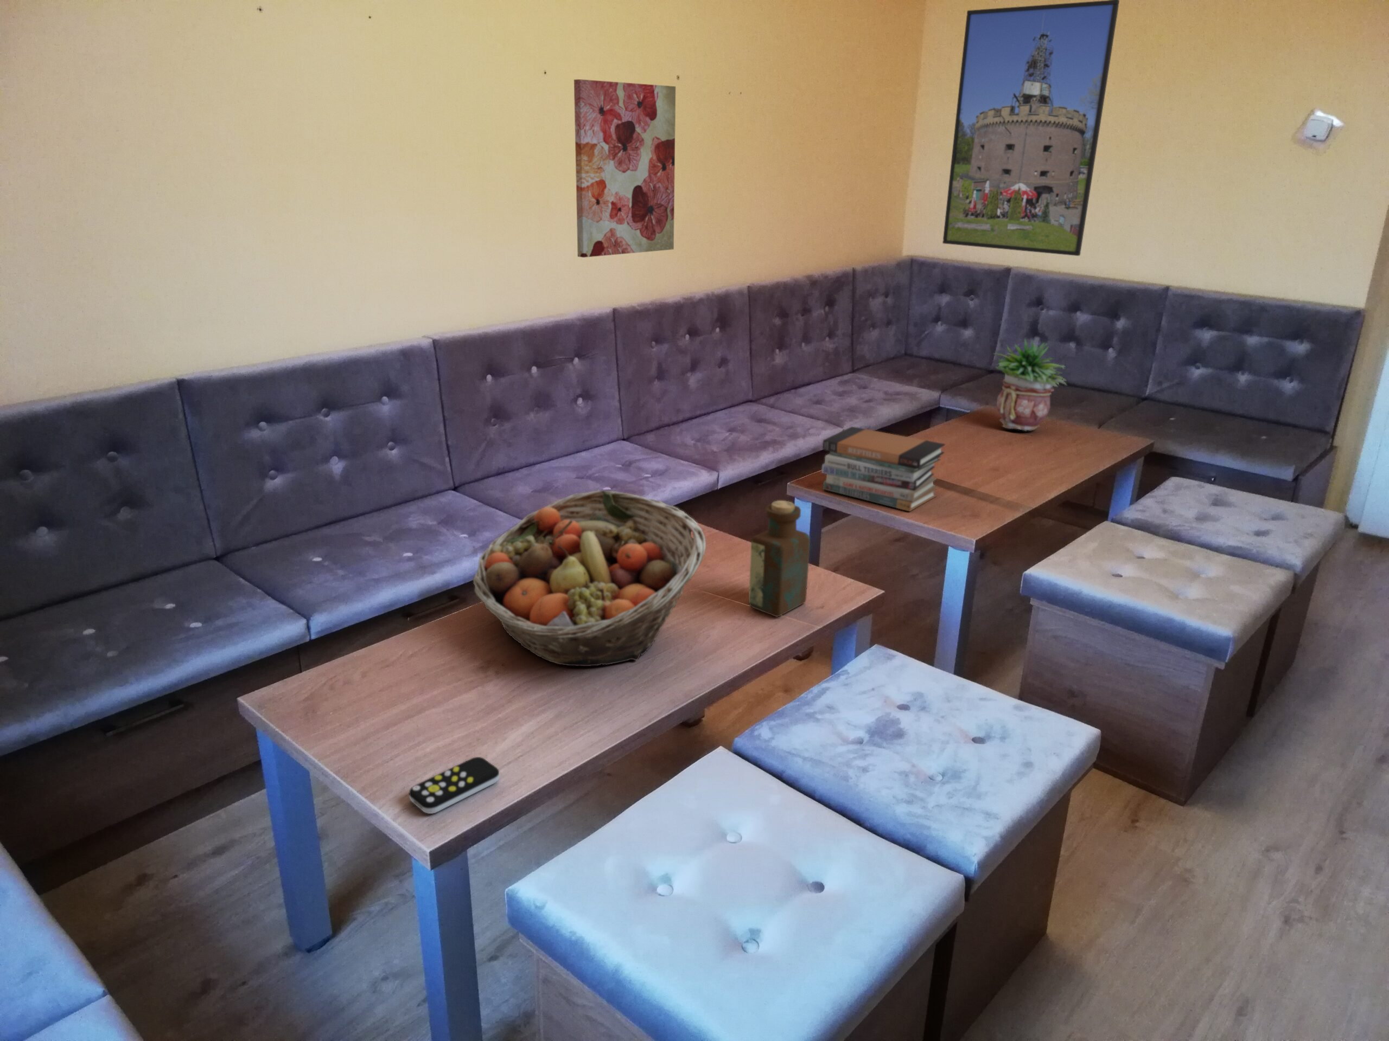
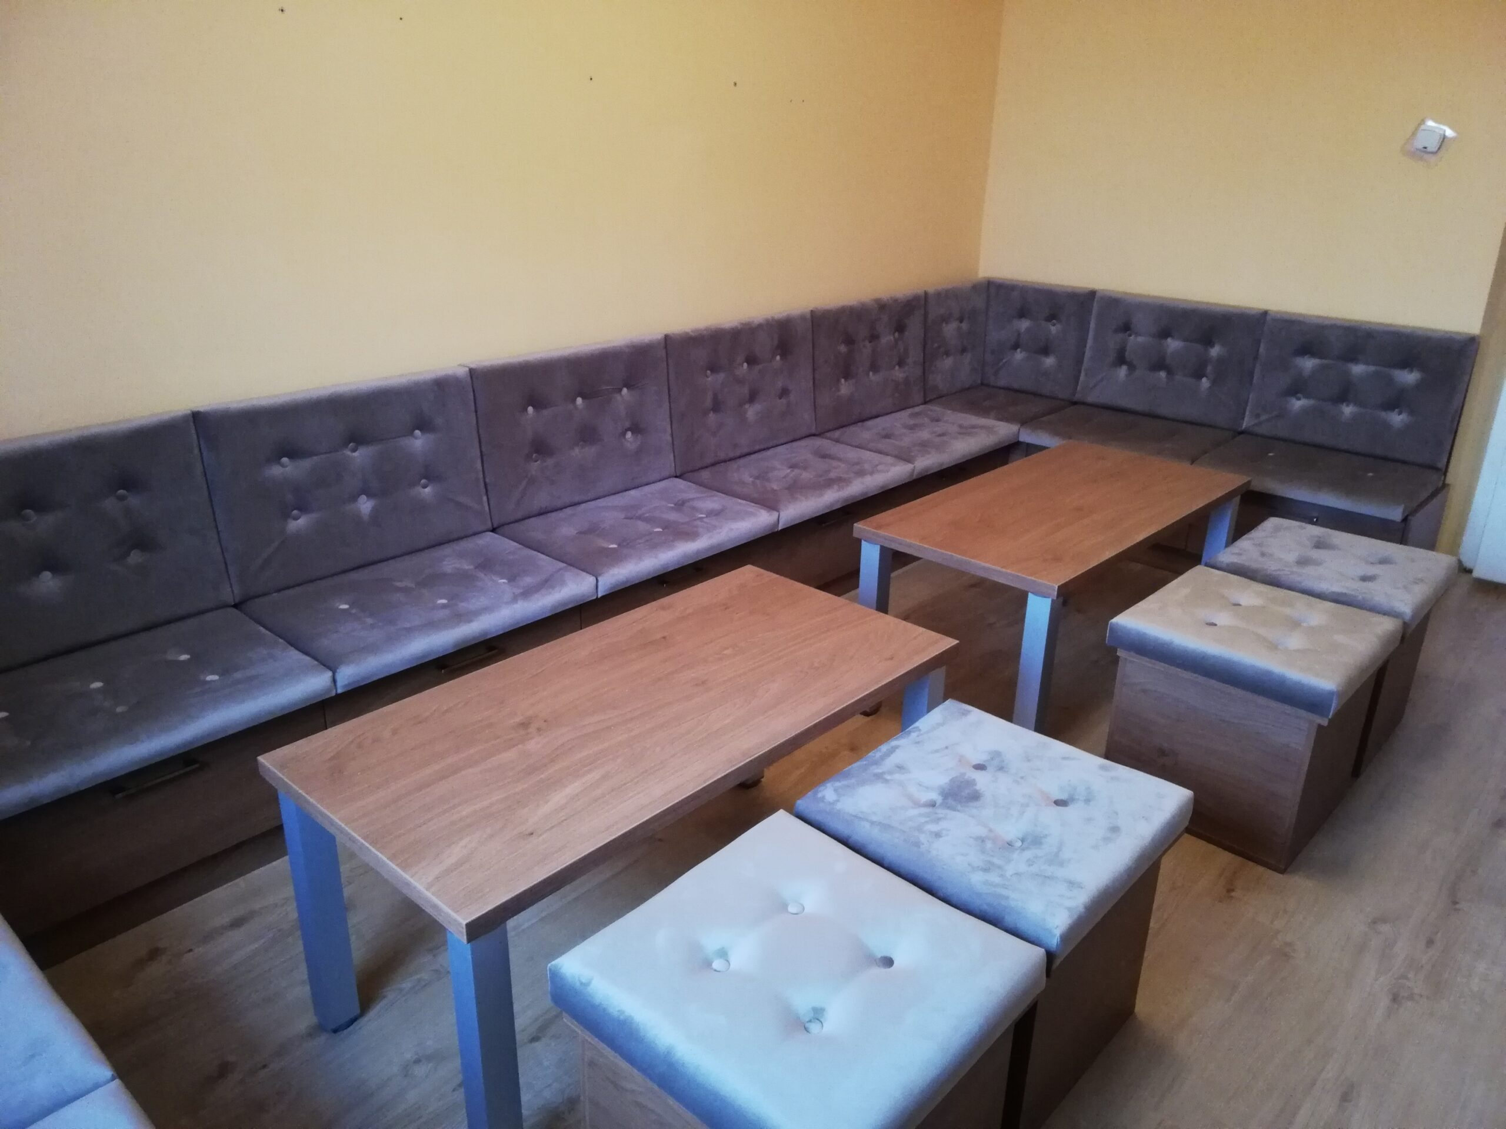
- bottle (780, 555)
- fruit basket (588, 574)
- book stack (880, 467)
- wall art (627, 171)
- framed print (1024, 132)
- remote control (455, 783)
- potted plant (1028, 384)
